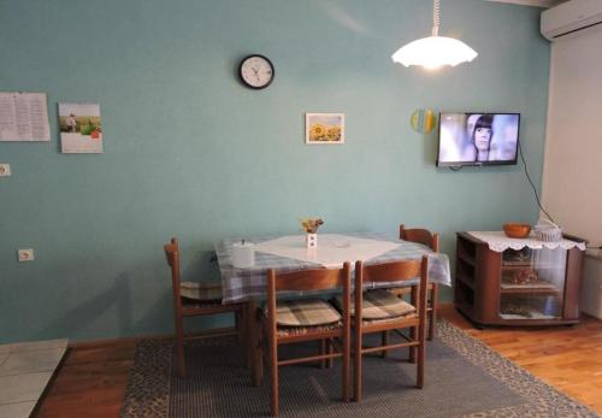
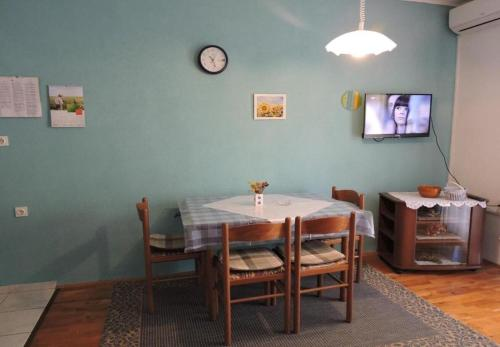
- candle (243, 252)
